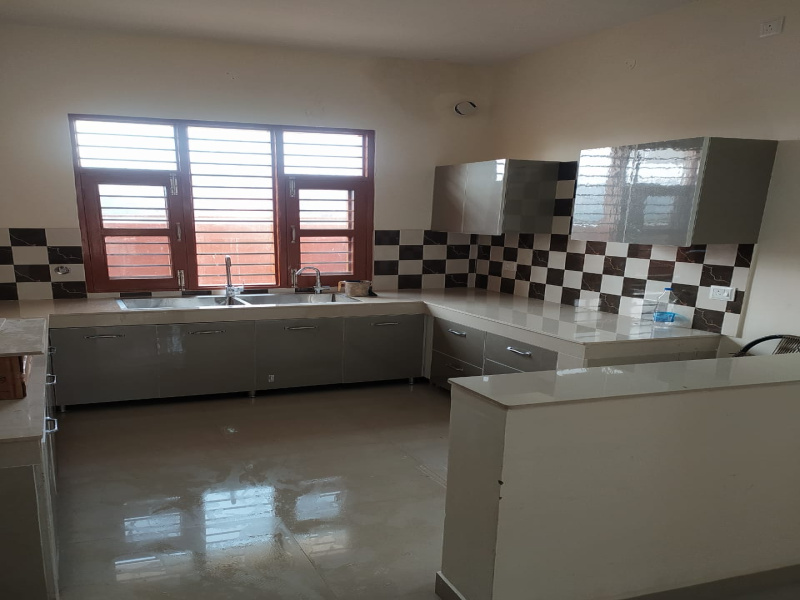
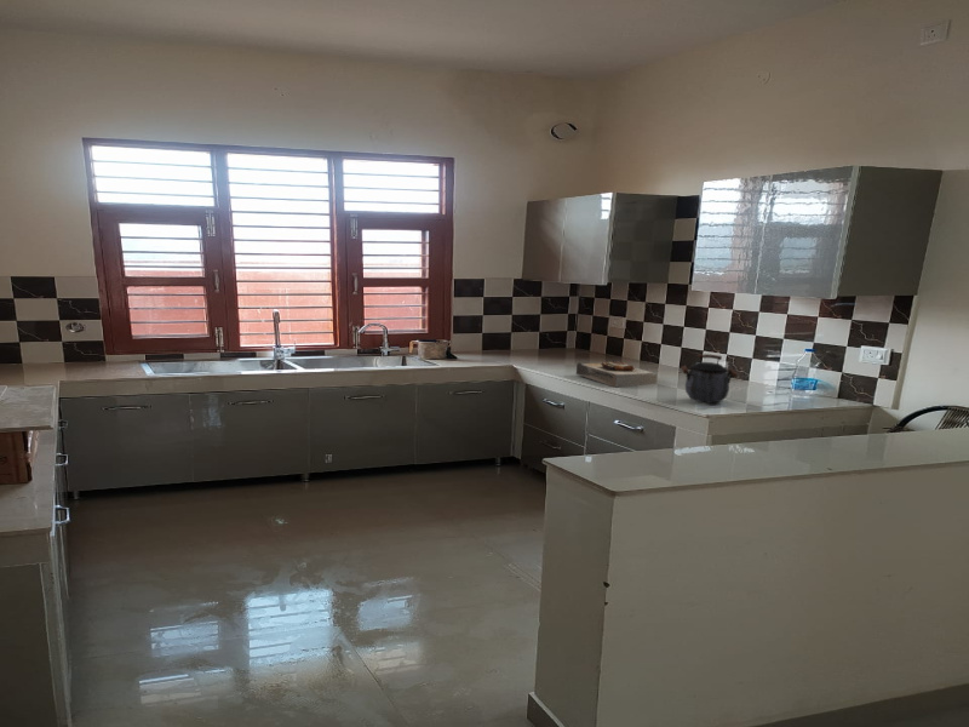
+ kettle (707, 378)
+ toast (615, 371)
